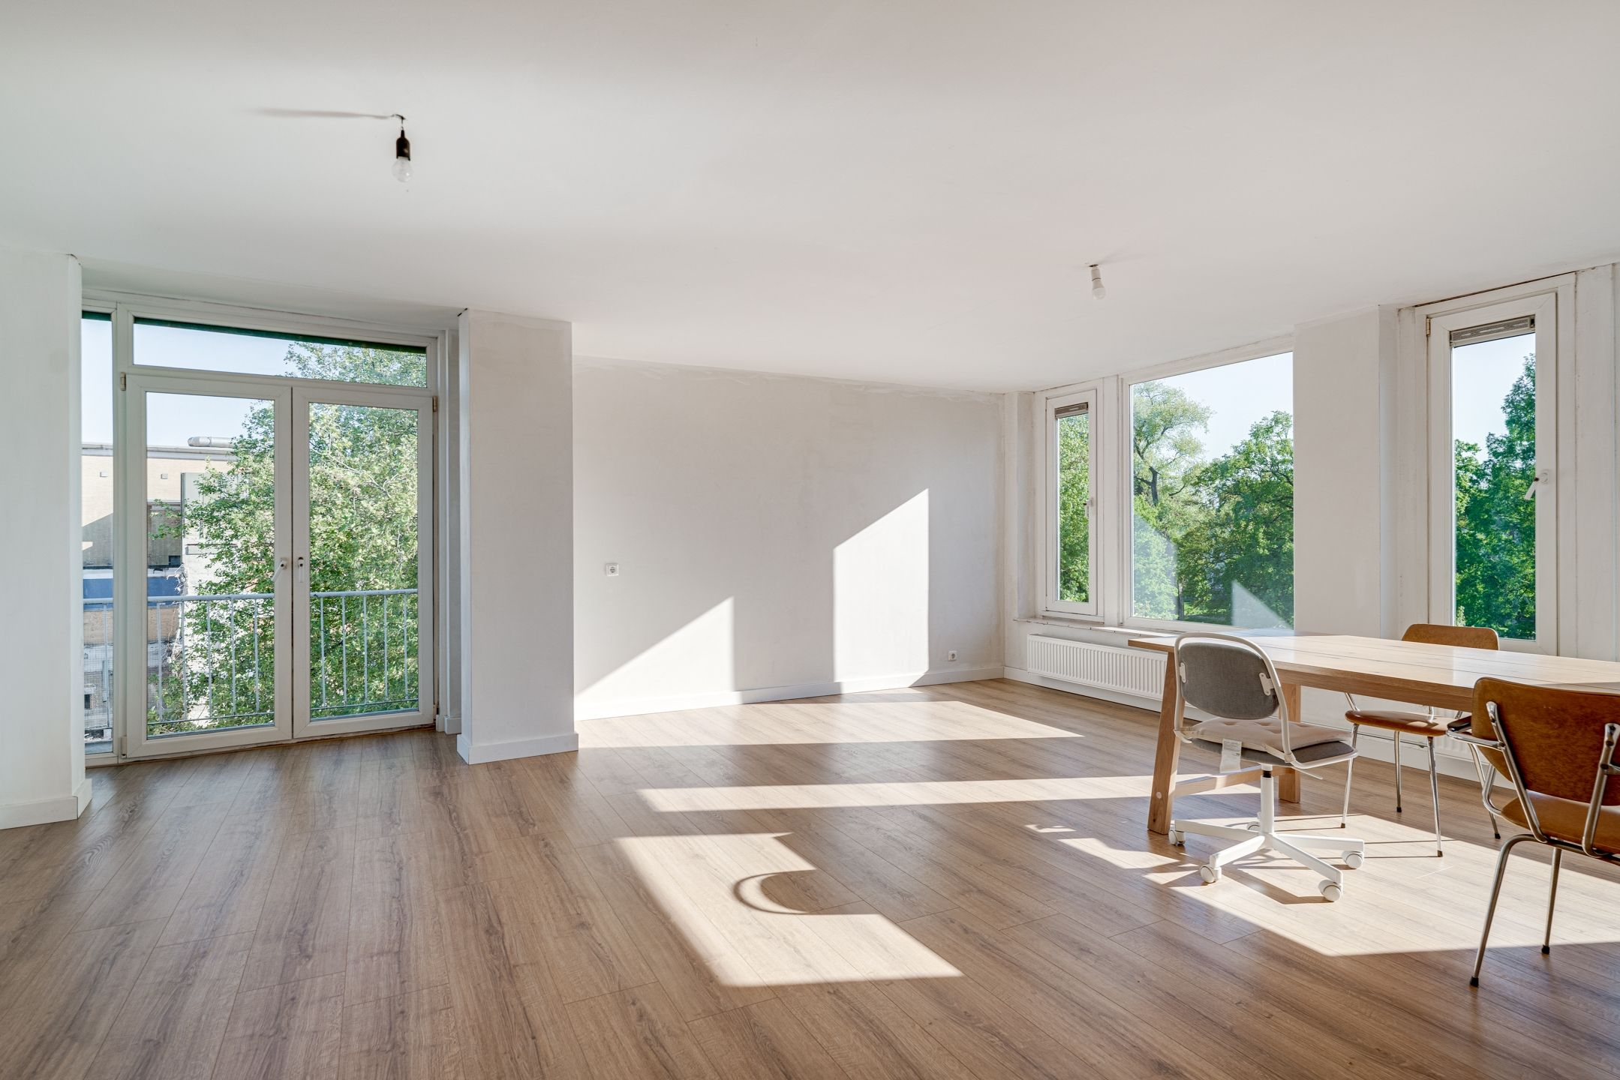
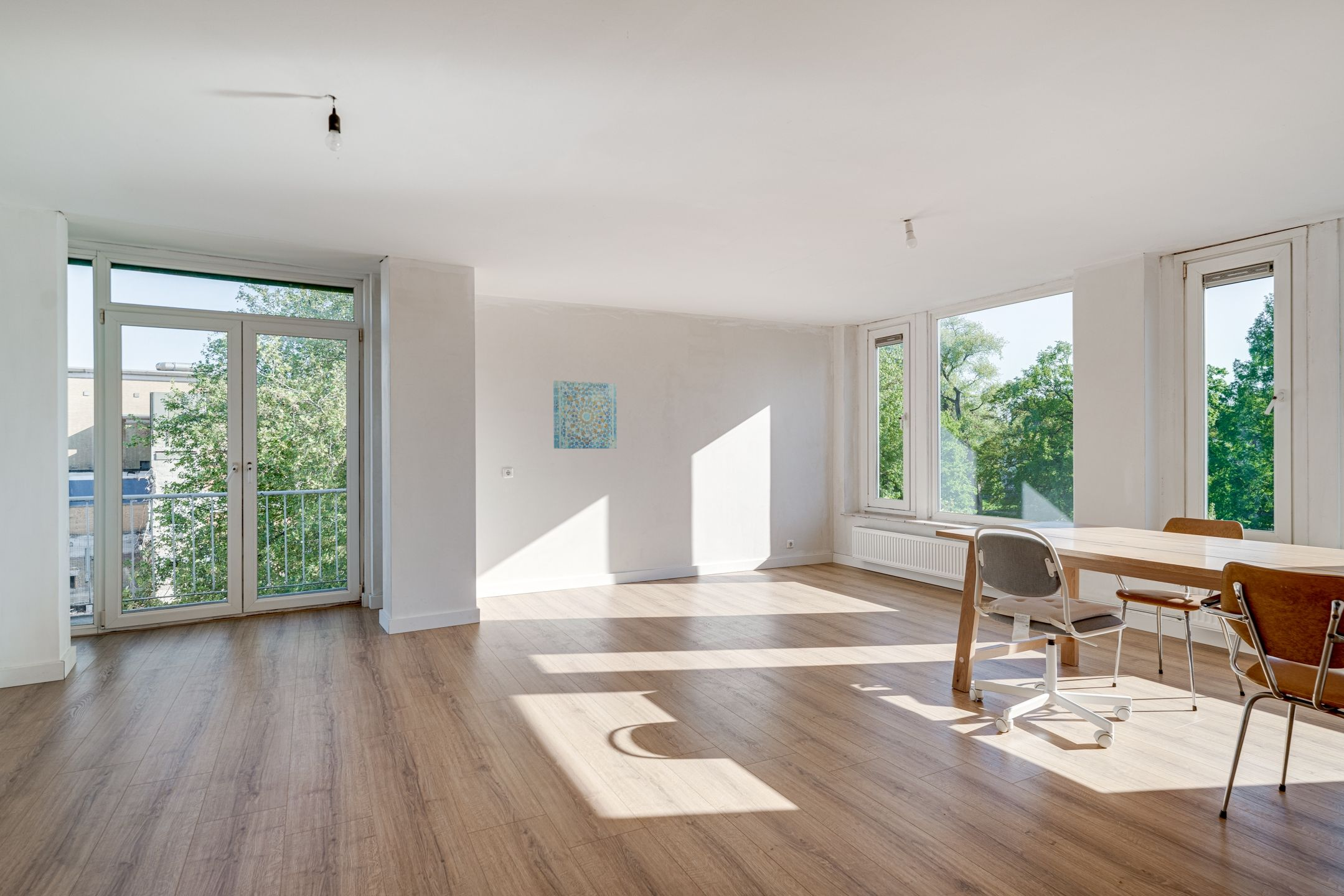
+ wall art (586, 415)
